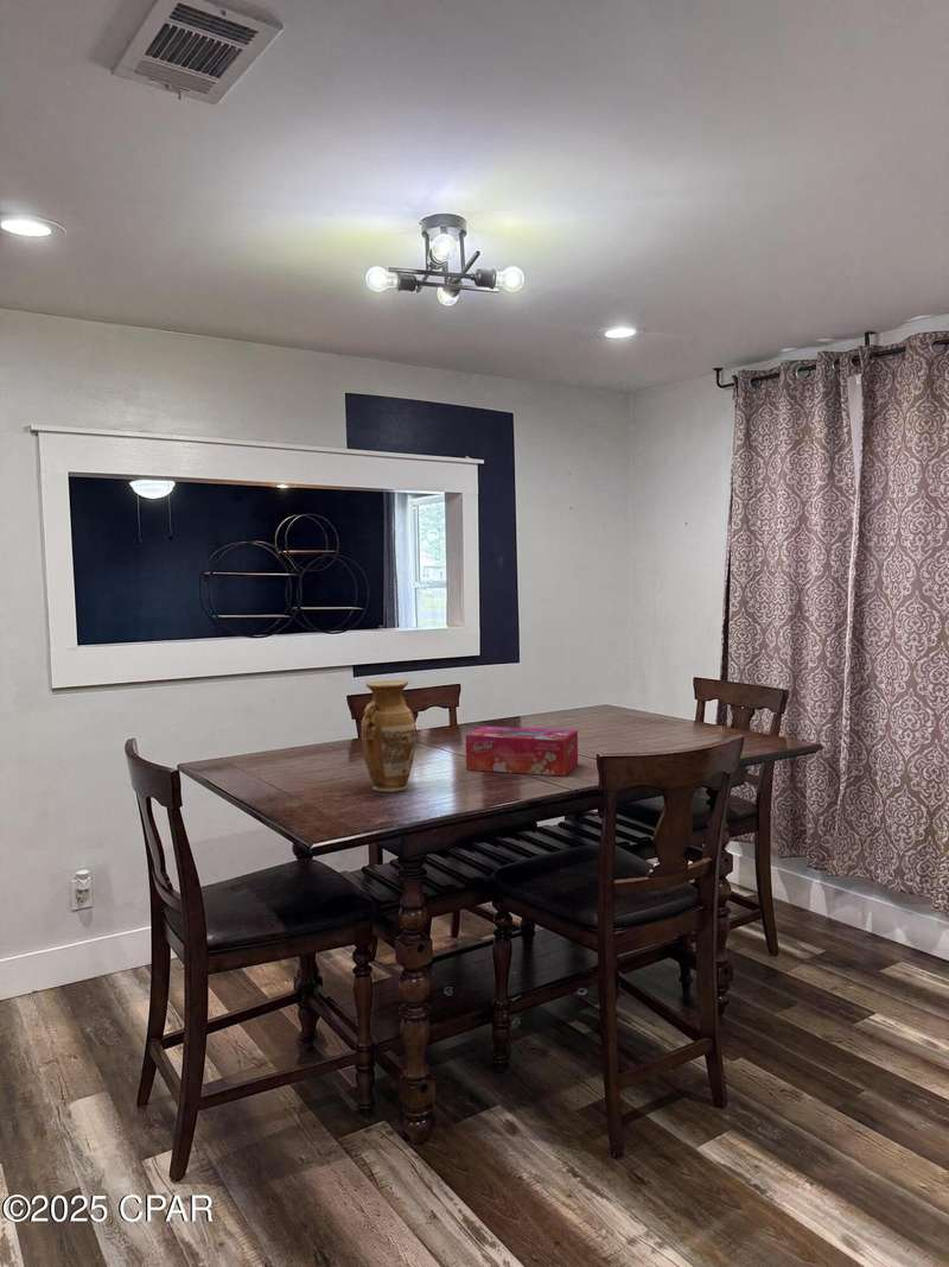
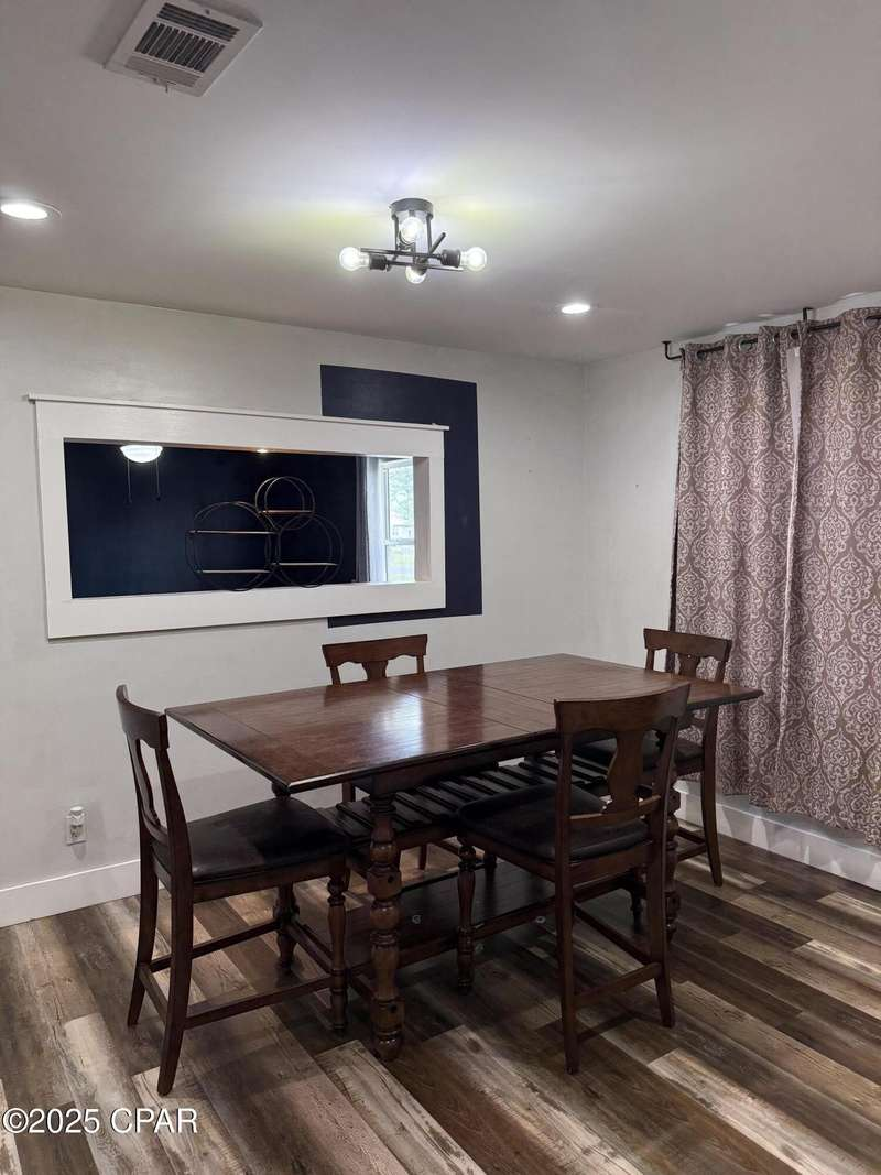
- vase (388, 735)
- tissue box (522, 749)
